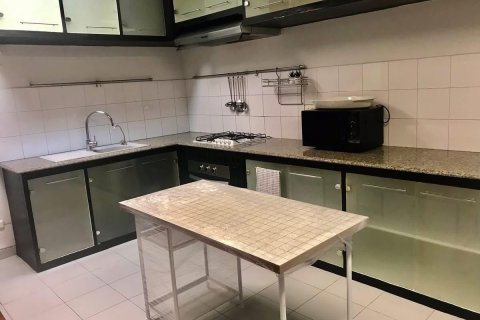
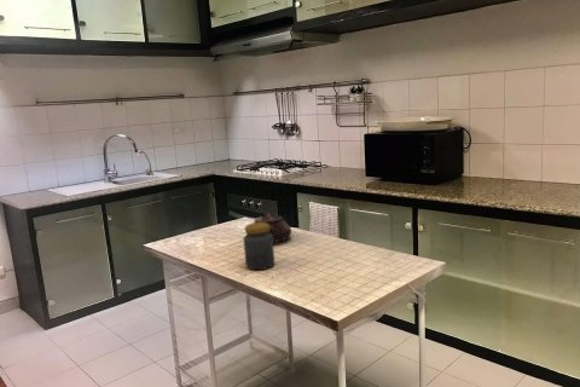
+ teapot (269, 226)
+ jar (259, 244)
